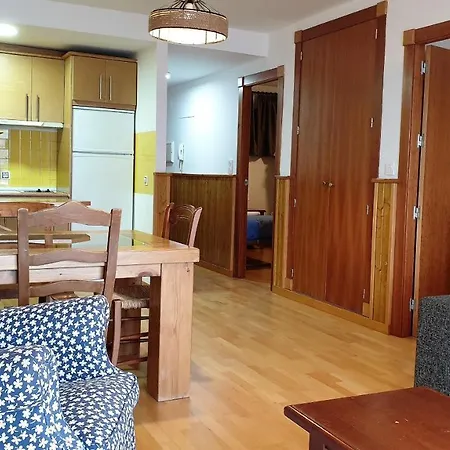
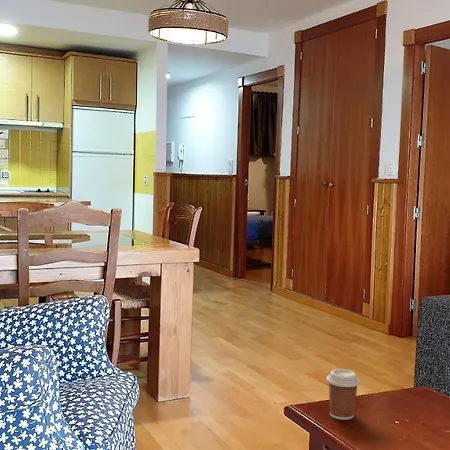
+ coffee cup (342, 394)
